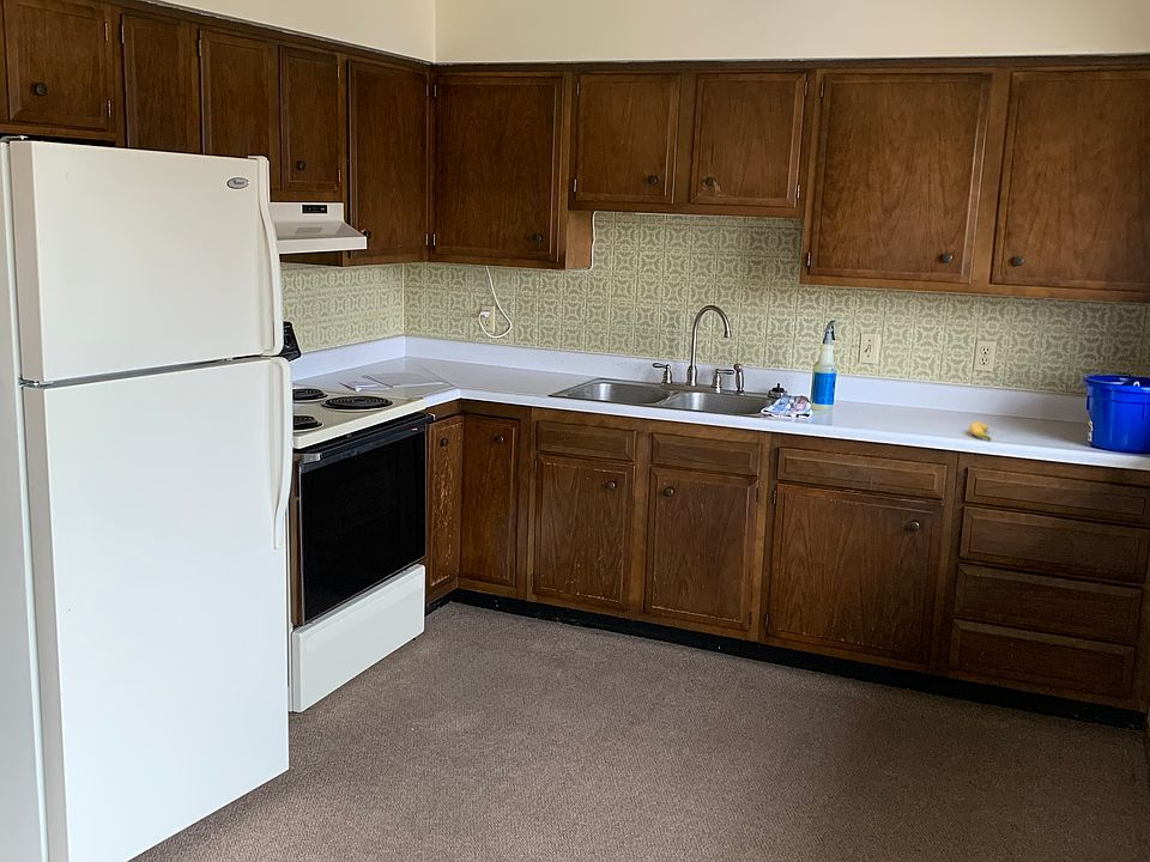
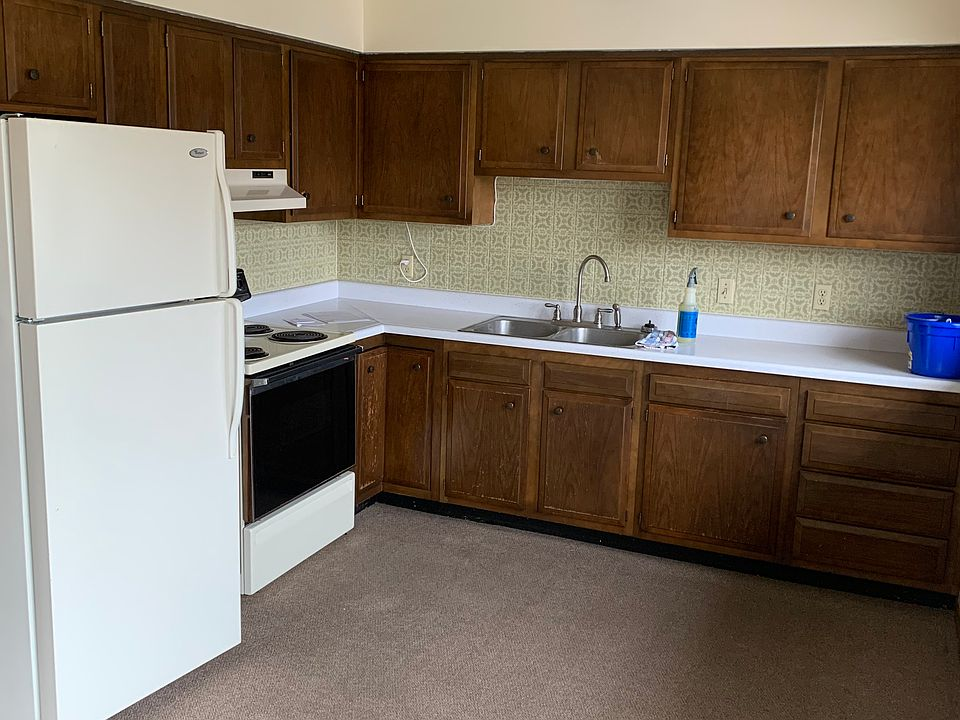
- banana (981, 429)
